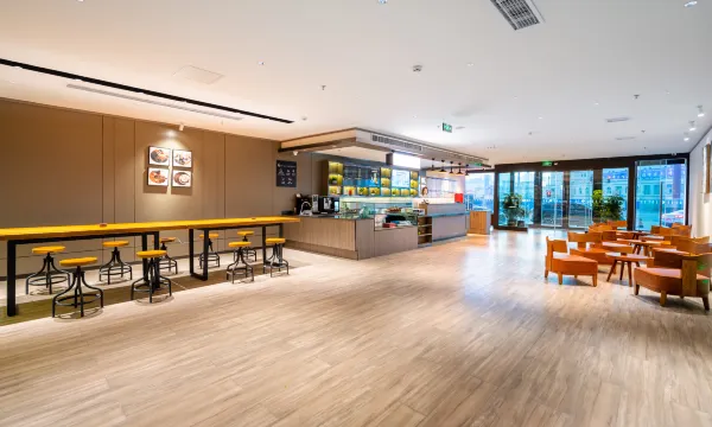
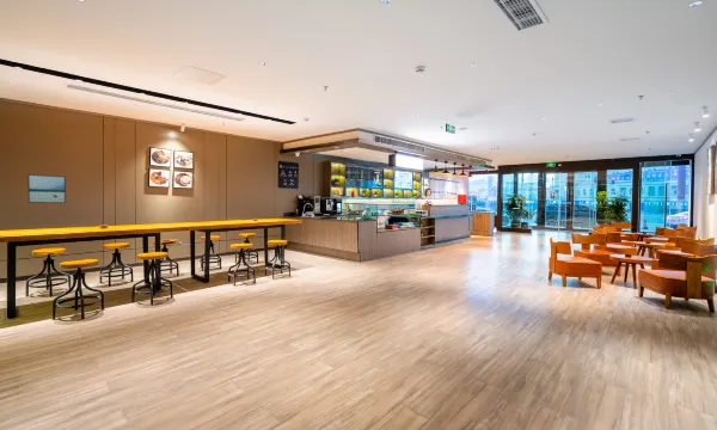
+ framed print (47, 189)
